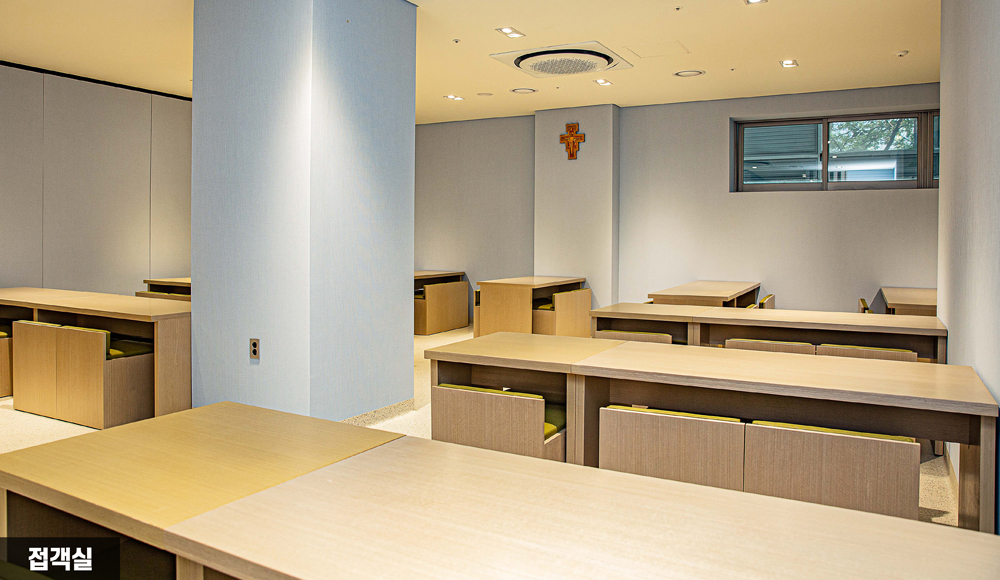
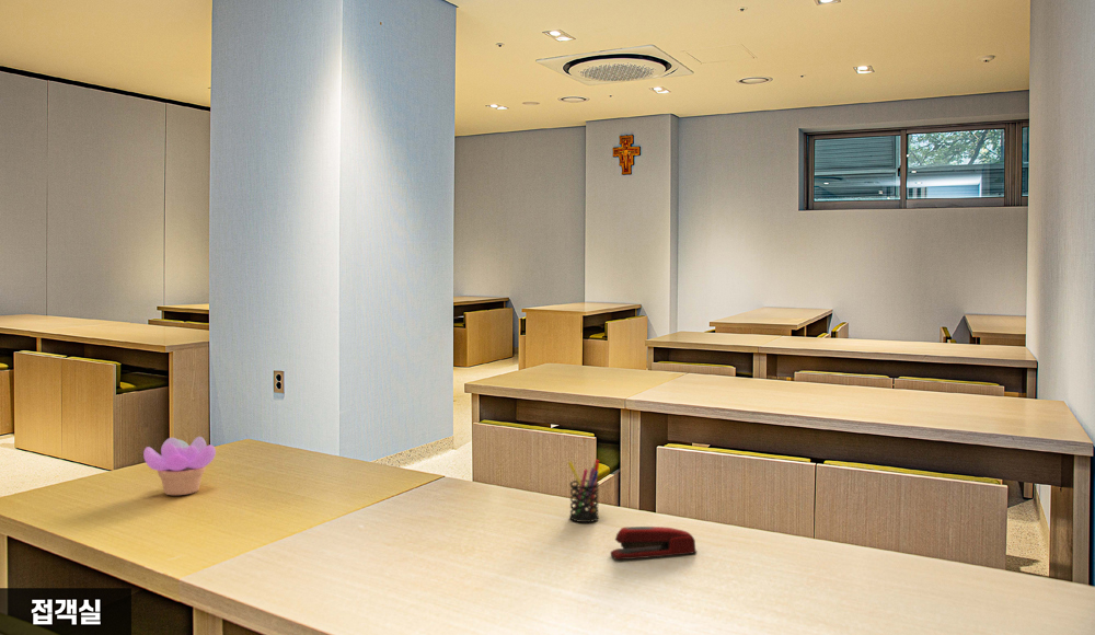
+ pen holder (587, 487)
+ stapler (654, 540)
+ succulent plant (178, 464)
